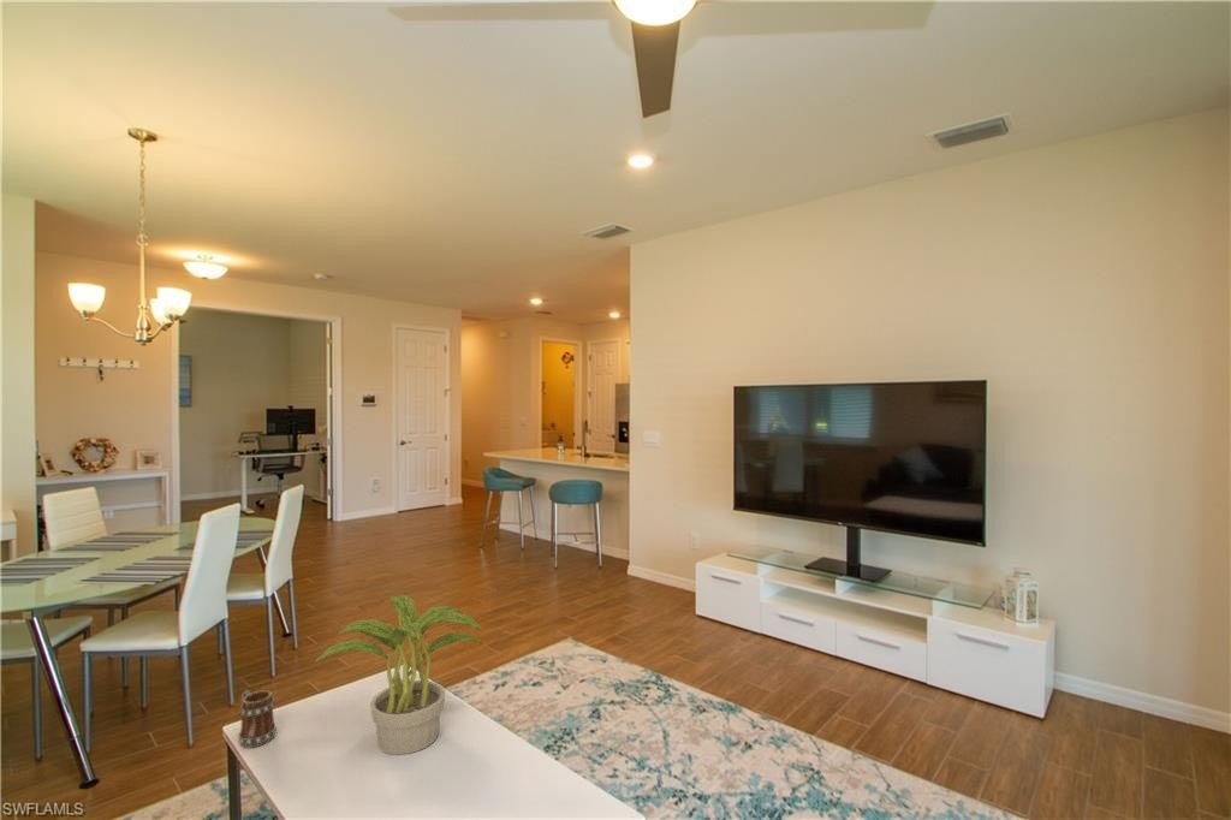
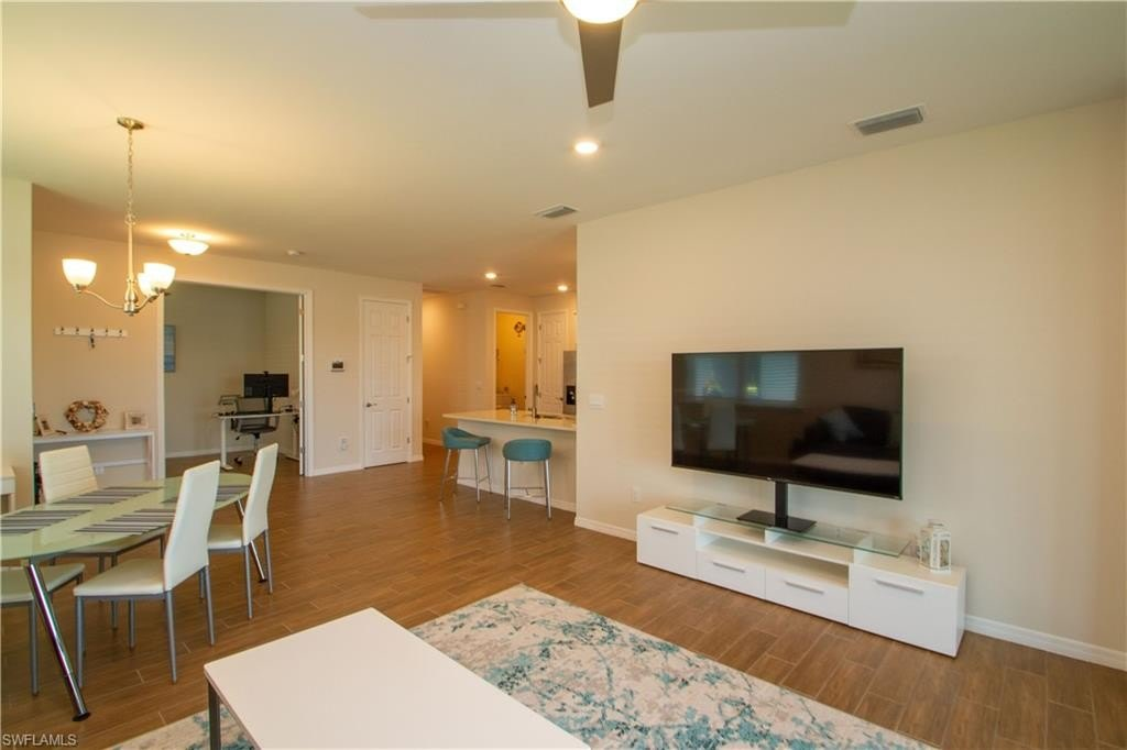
- potted plant (406, 672)
- mug (254, 715)
